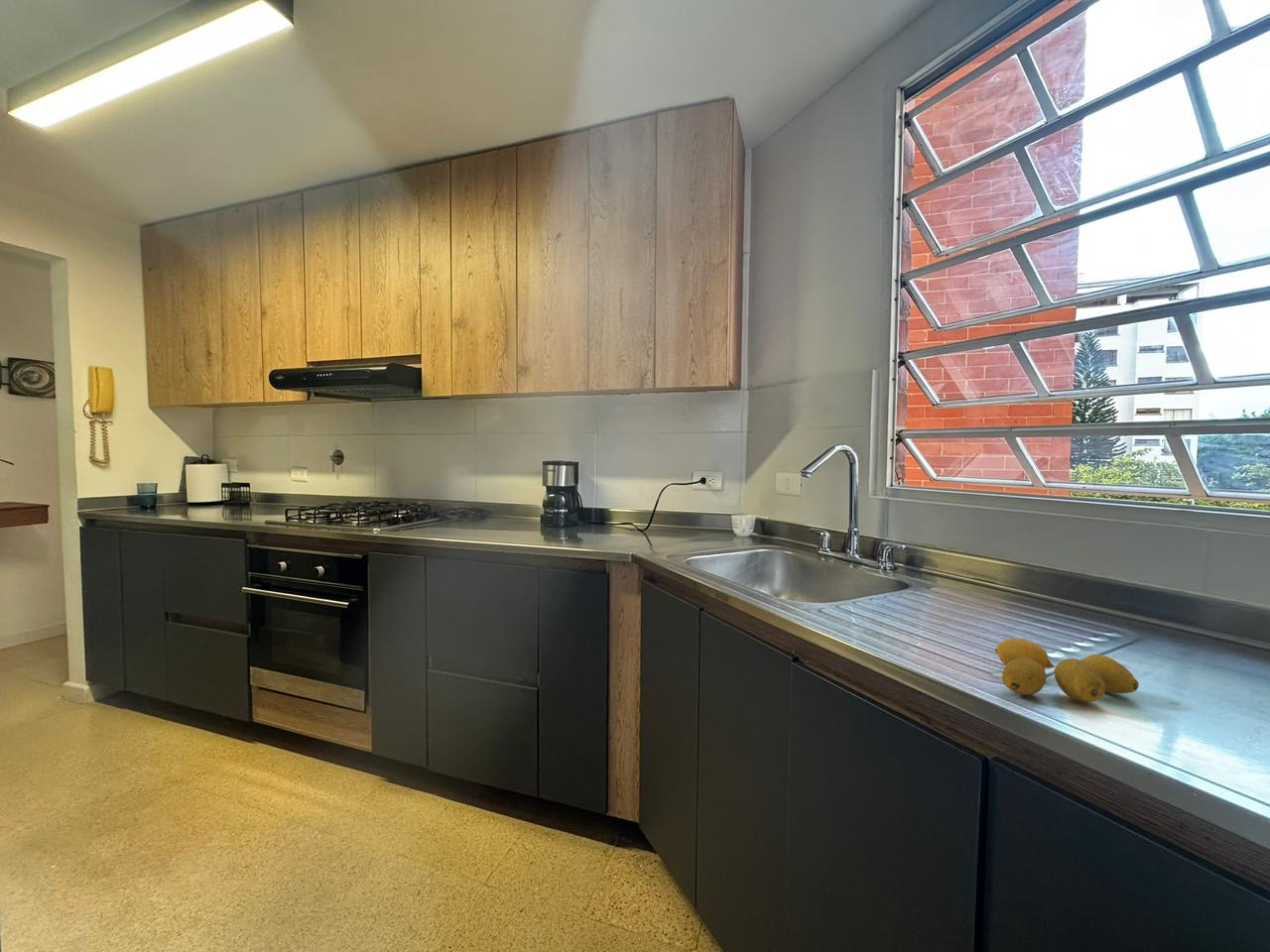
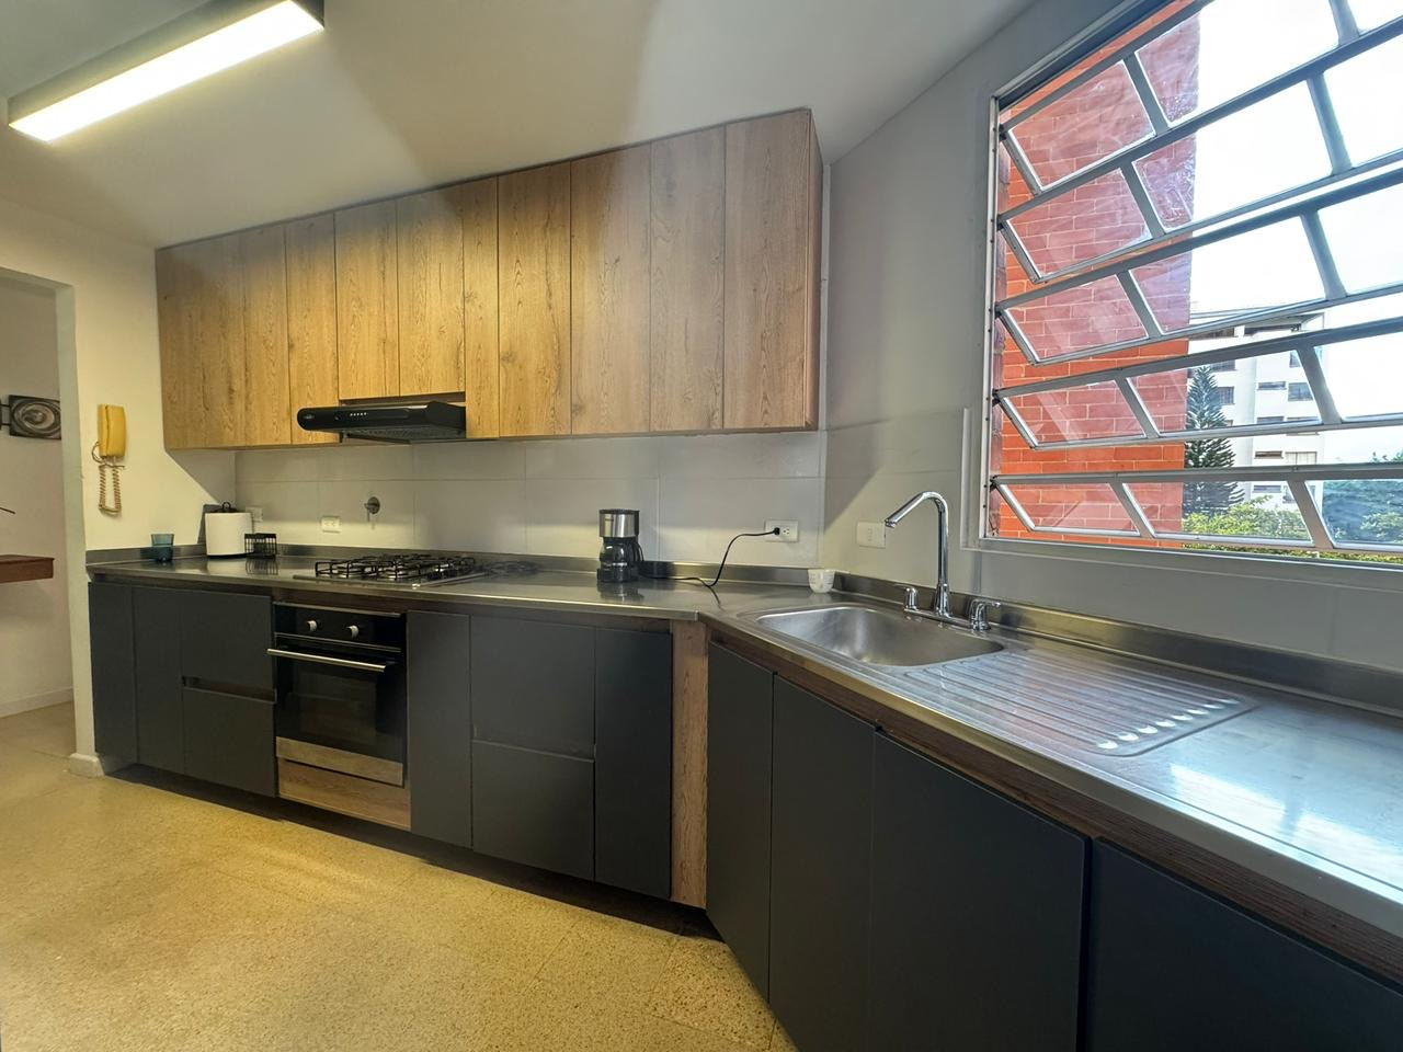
- lemon (1060, 670)
